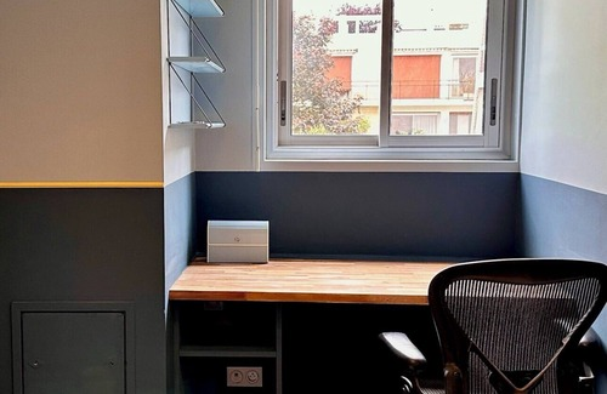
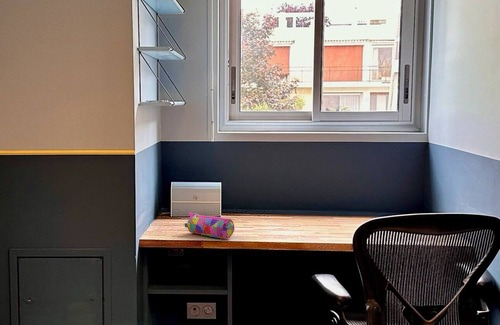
+ pencil case (209, 225)
